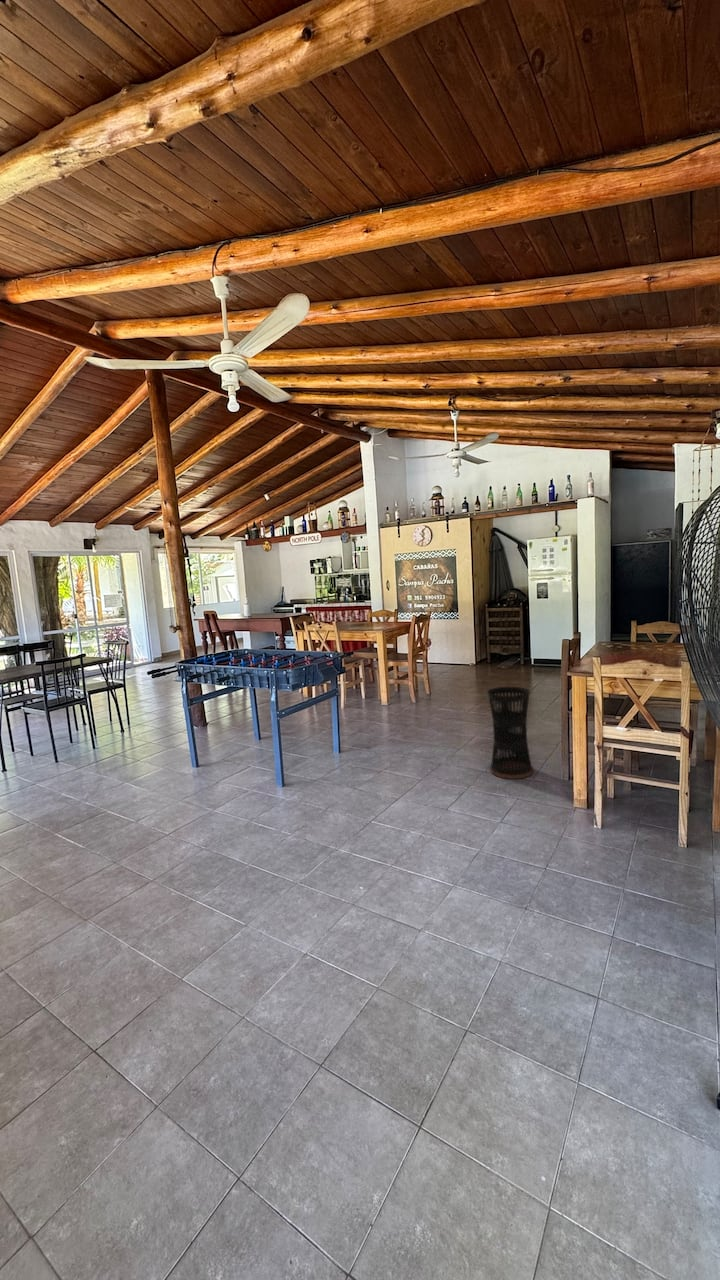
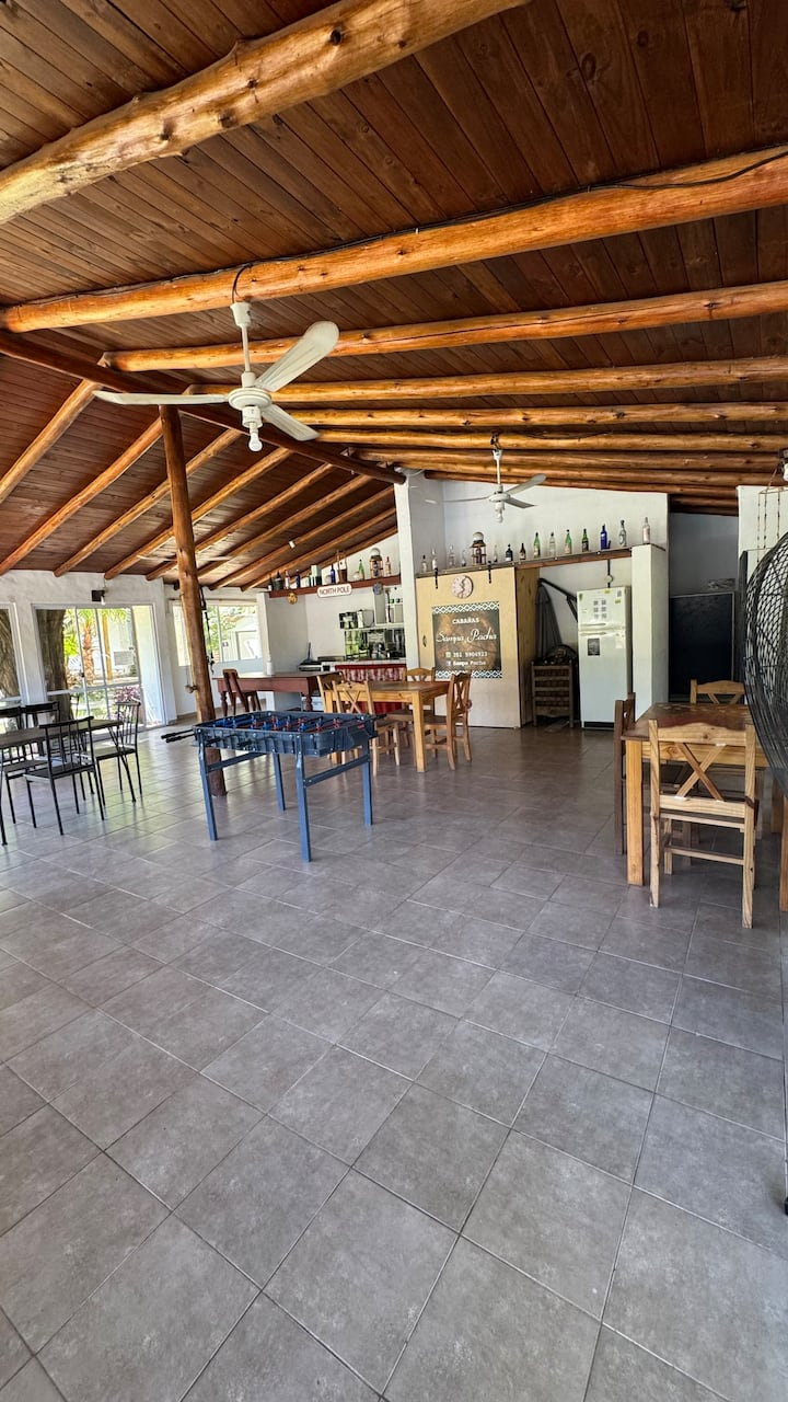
- umbrella stand (509, 731)
